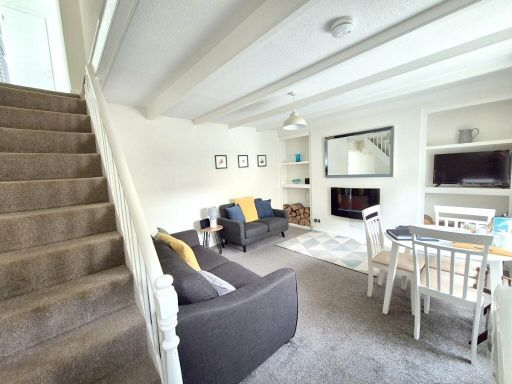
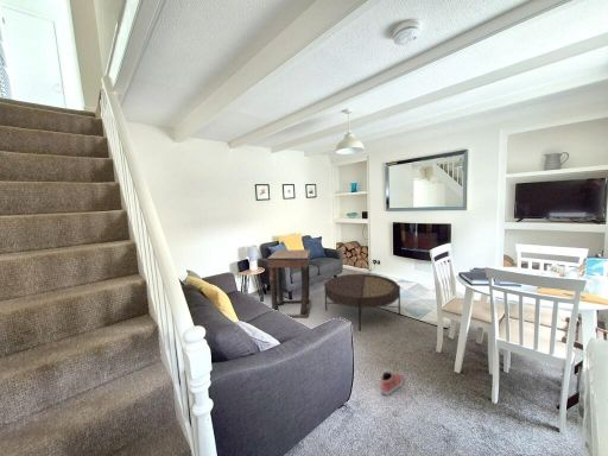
+ side table (281, 280)
+ shoe (392, 379)
+ coffee table (361, 298)
